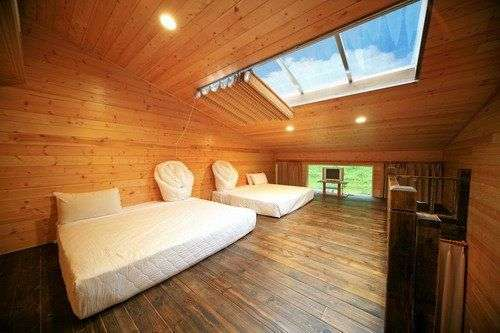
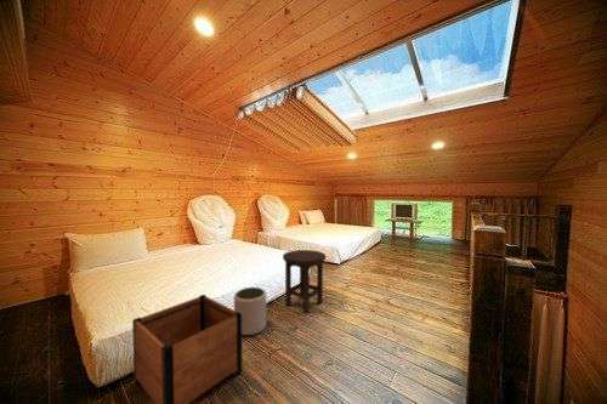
+ plant pot (250, 309)
+ planter (188, 347)
+ stool (304, 279)
